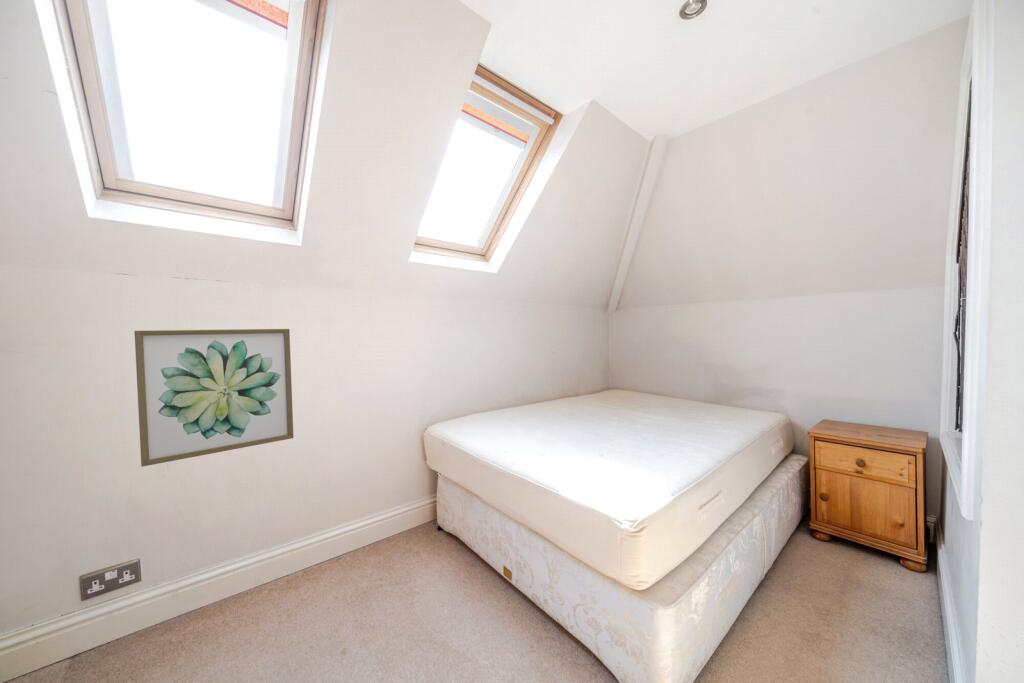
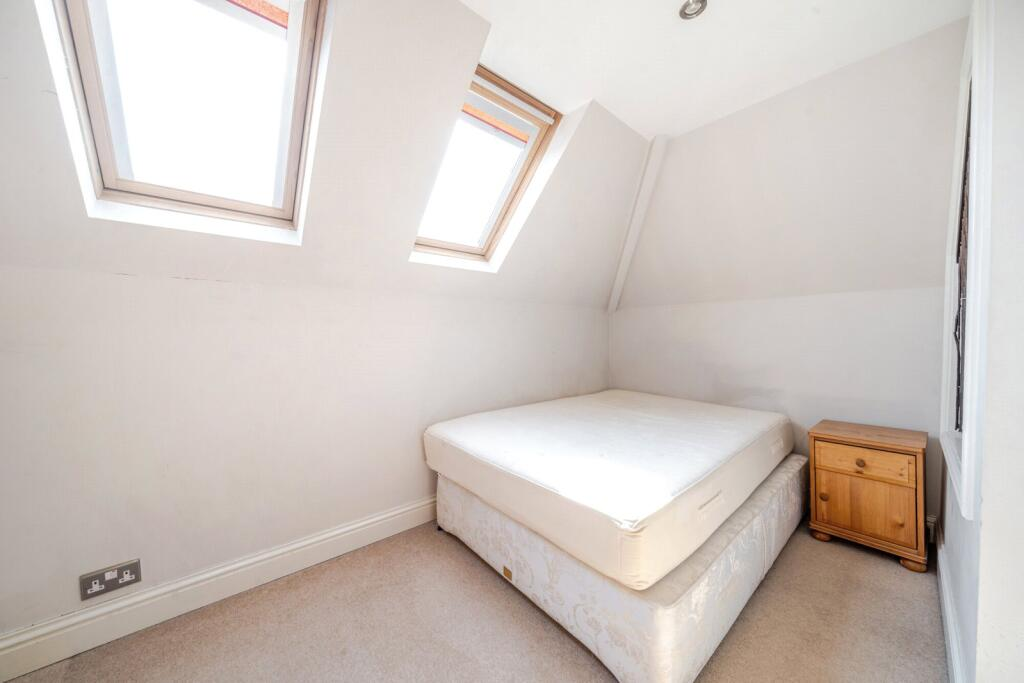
- wall art (222, 390)
